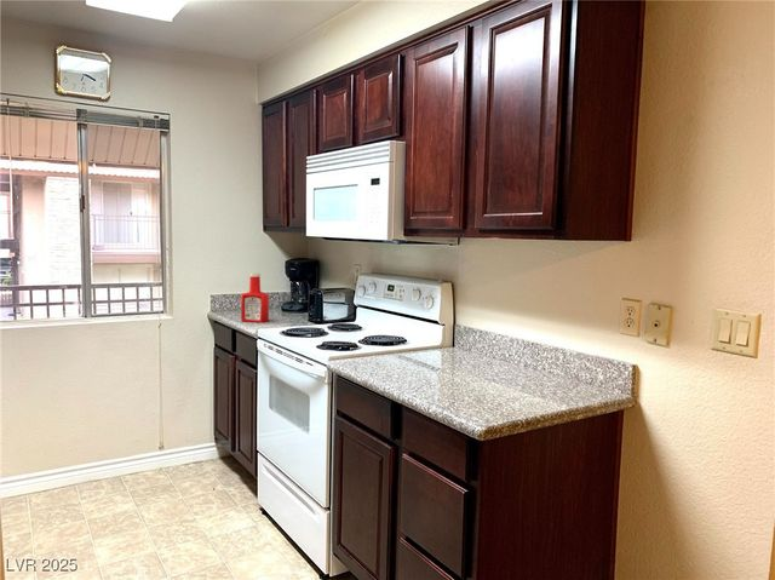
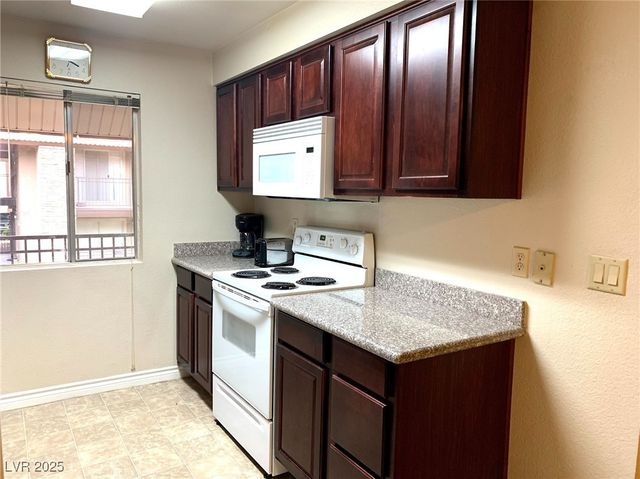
- soap bottle (254, 297)
